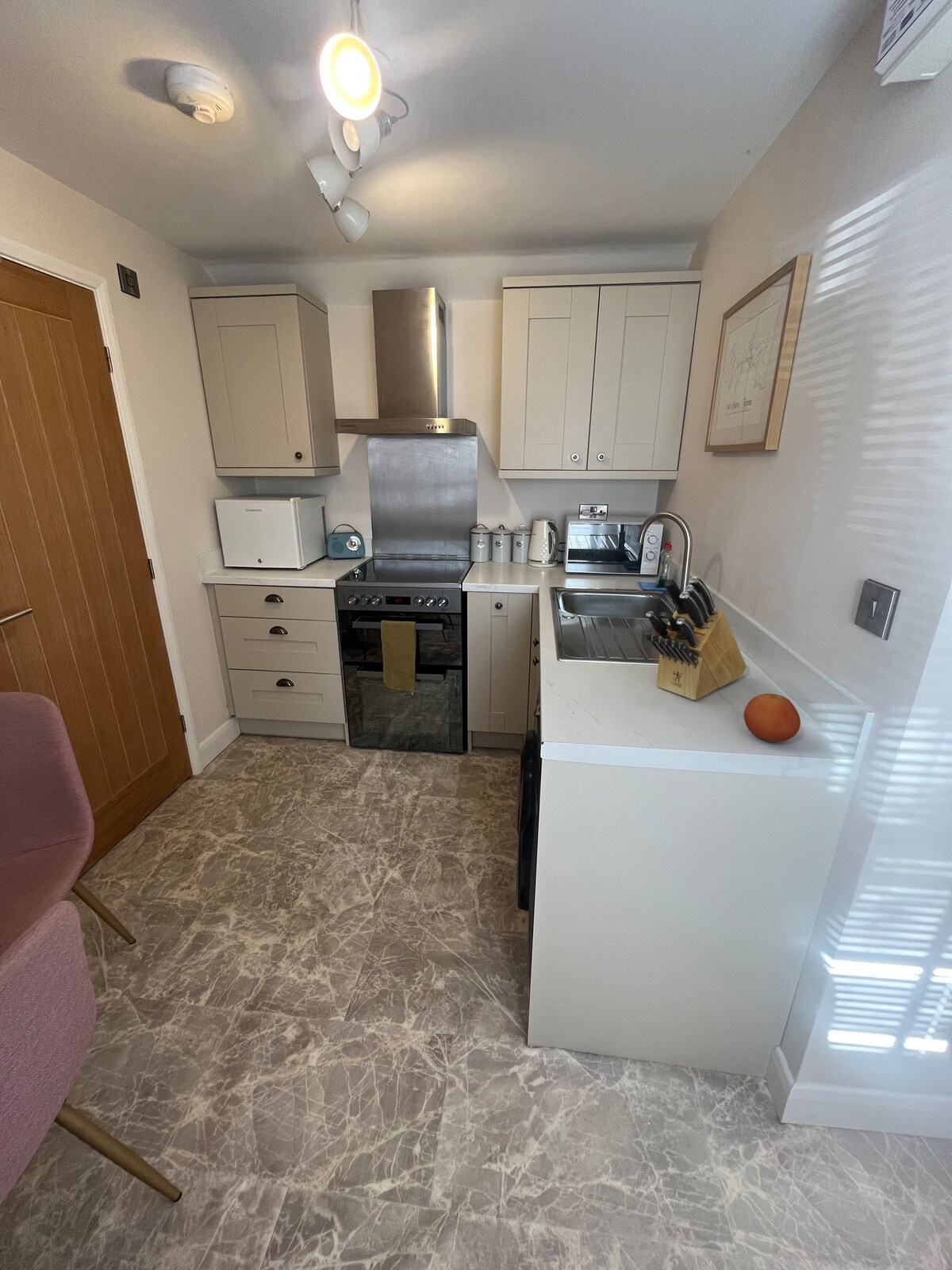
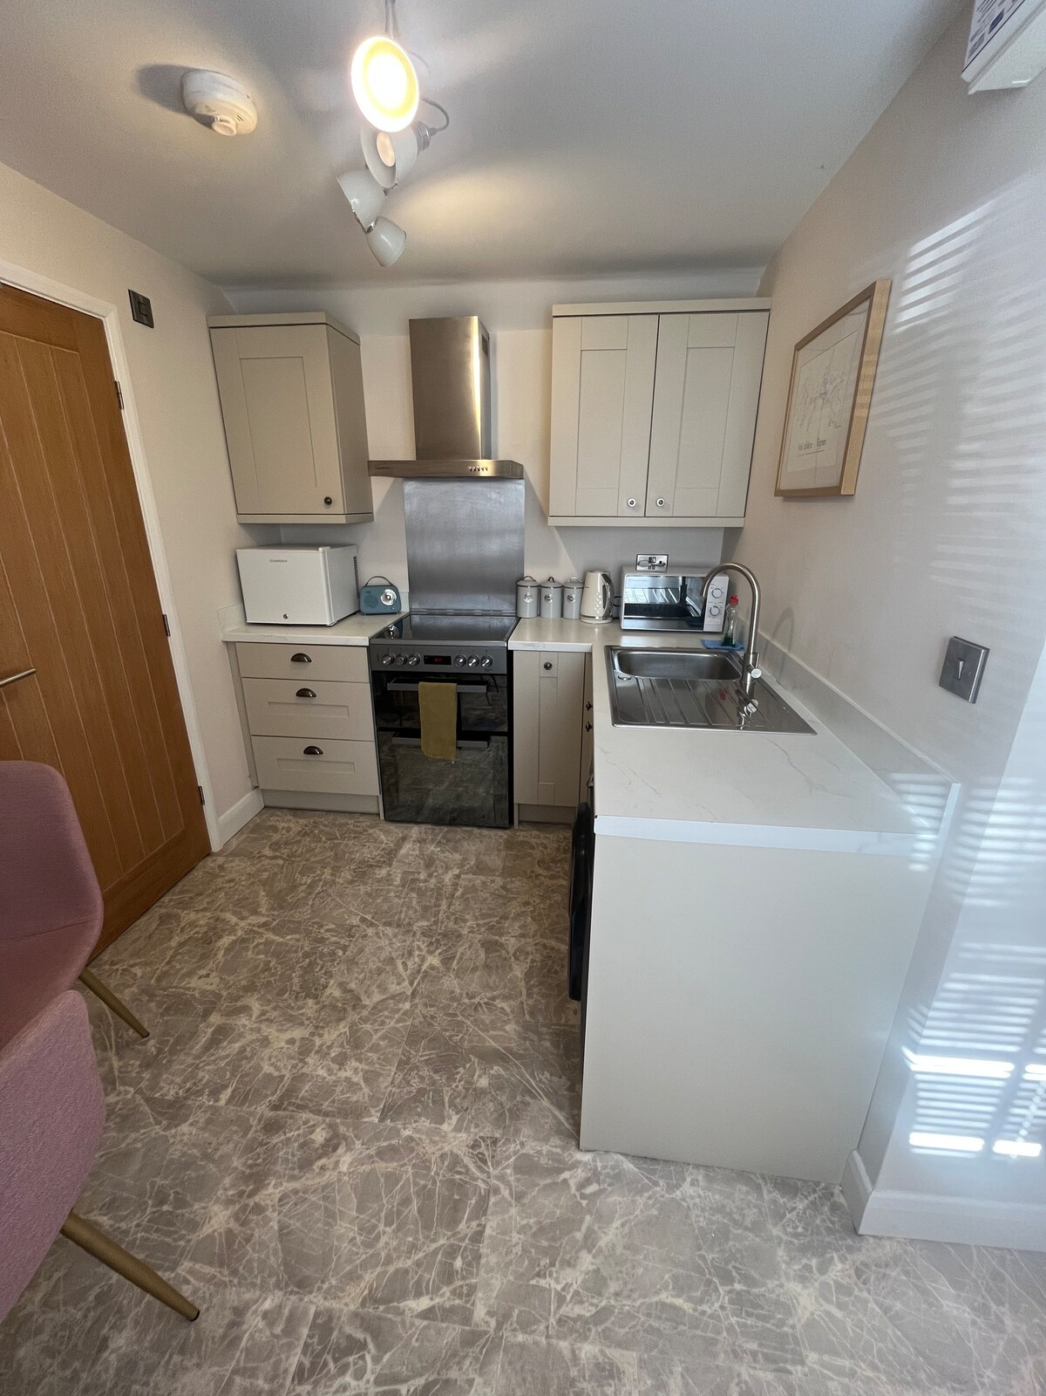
- fruit (771, 716)
- knife block (700, 629)
